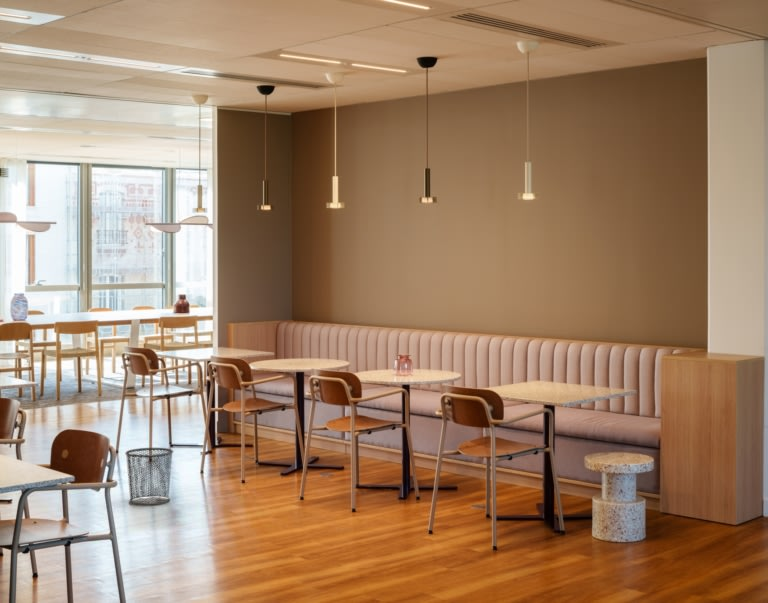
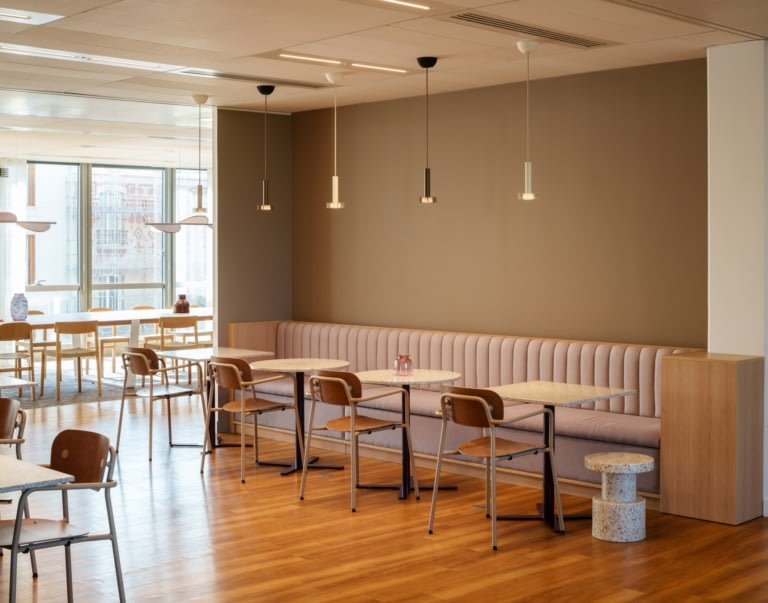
- waste bin (149, 475)
